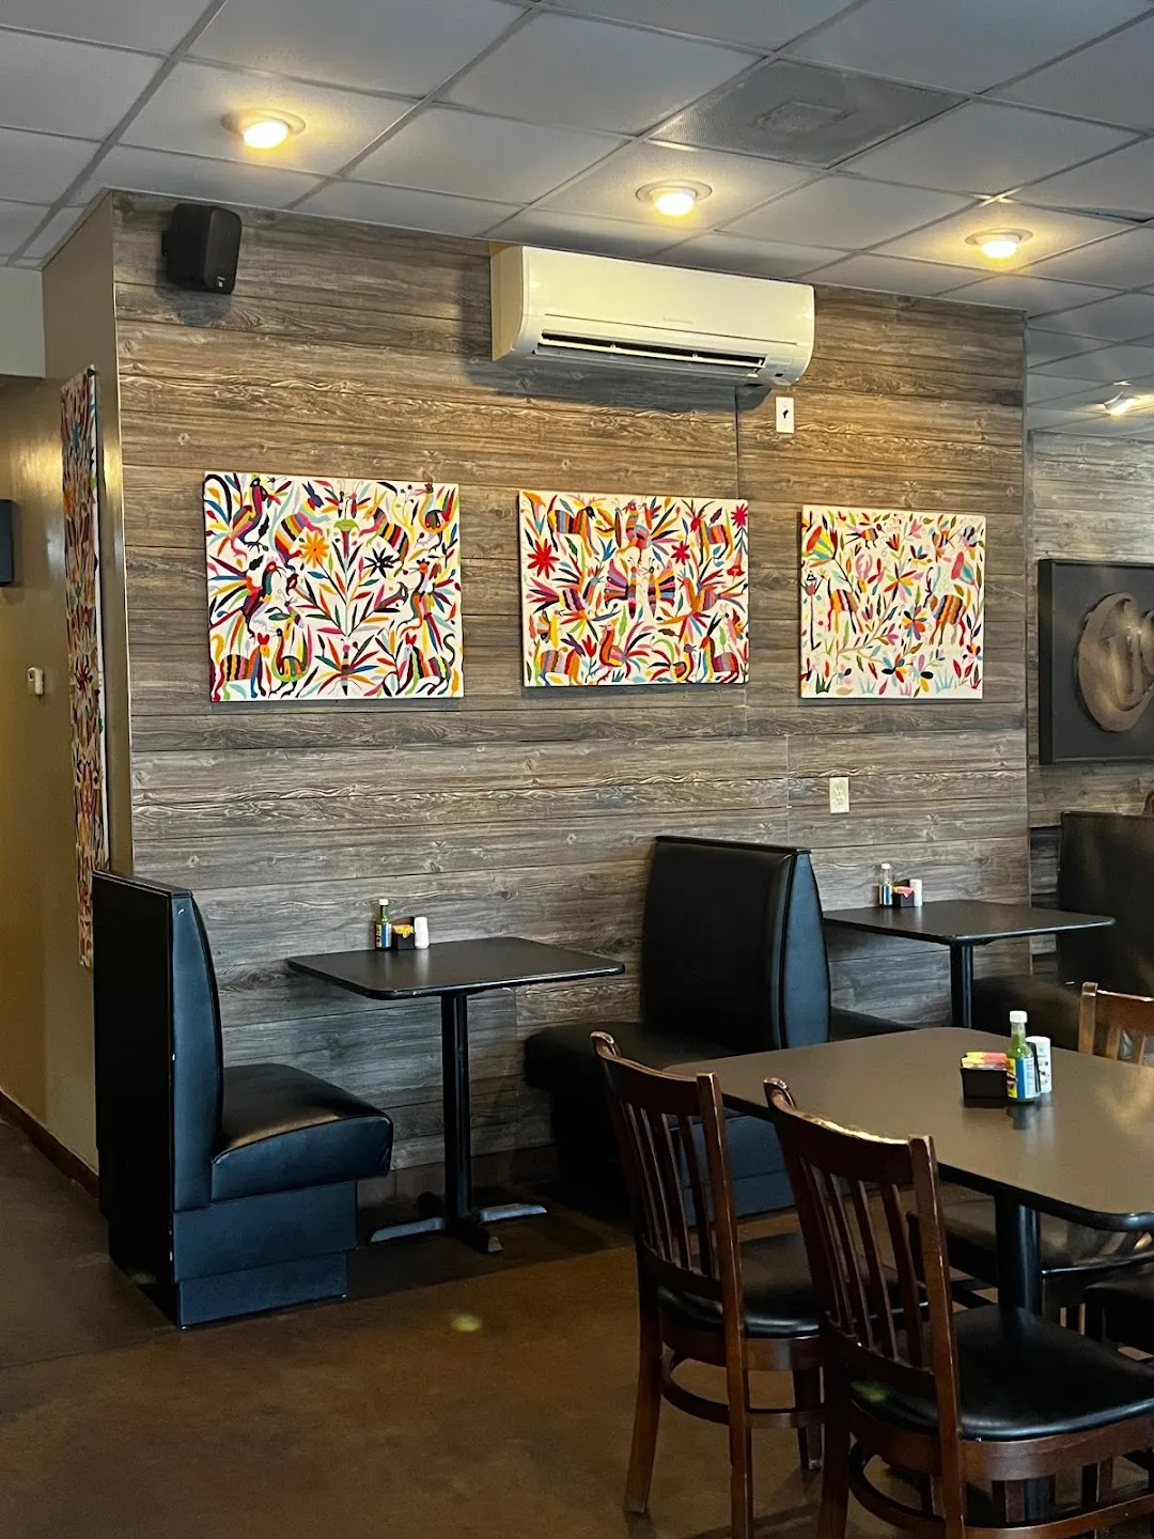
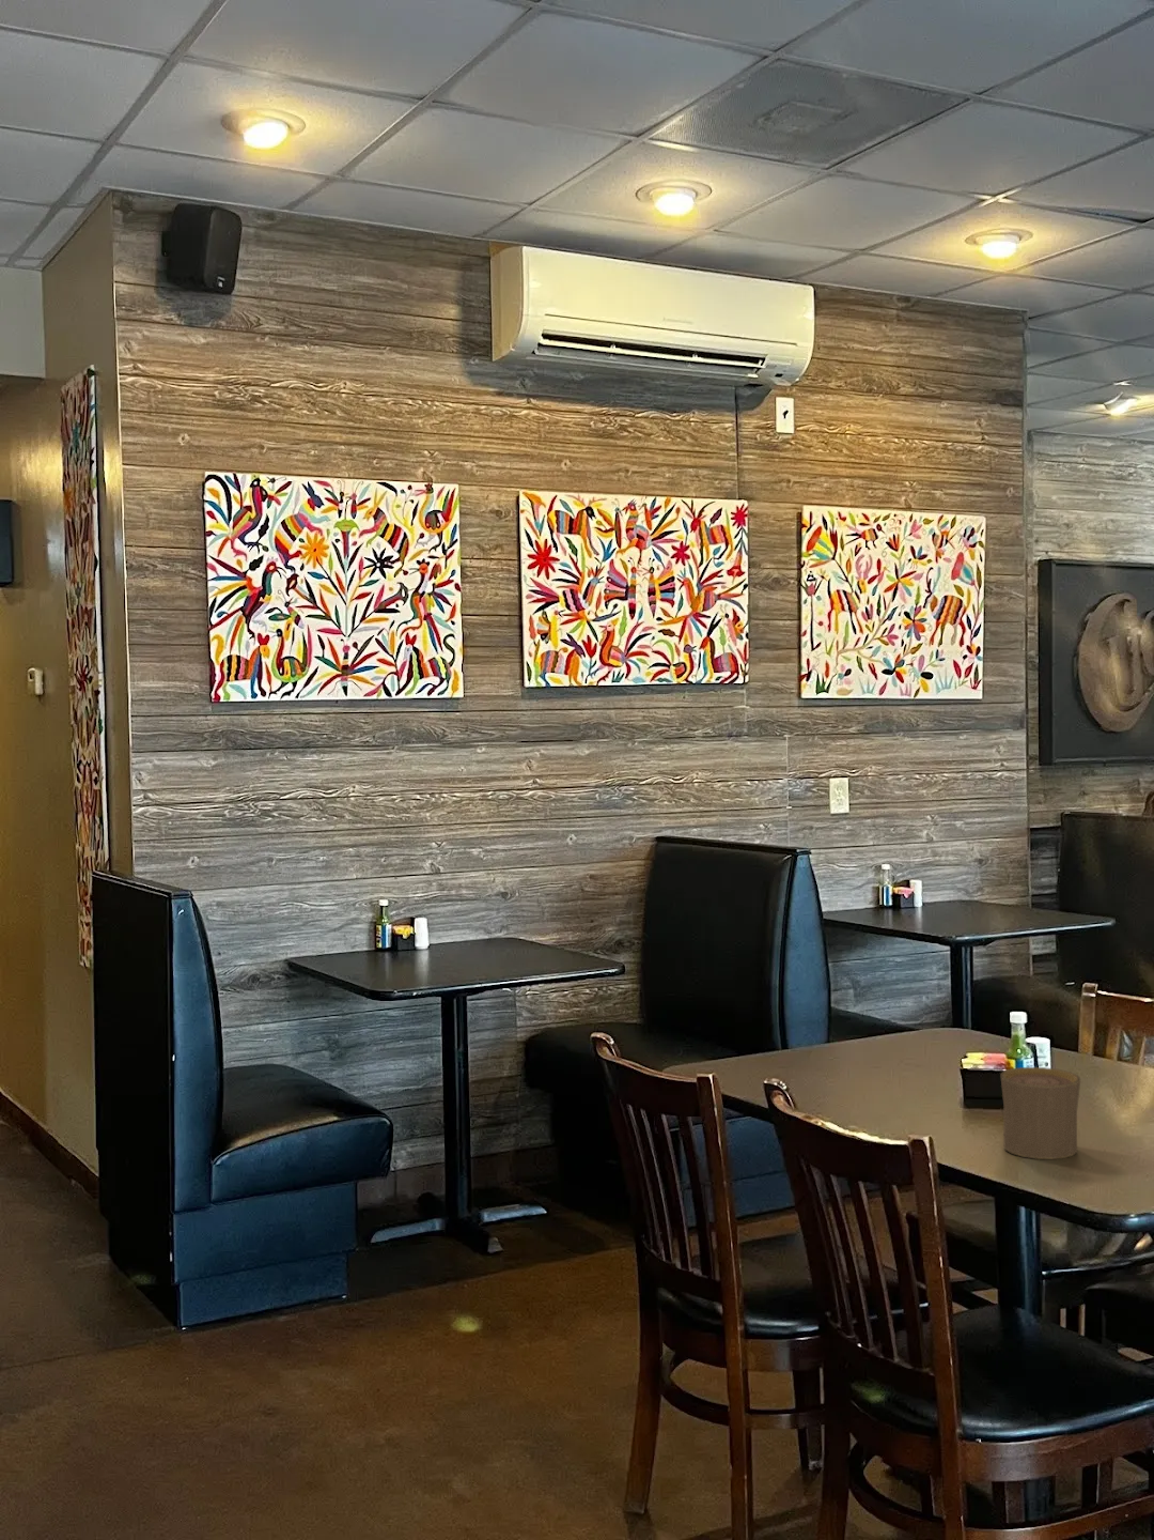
+ cup (1040, 1112)
